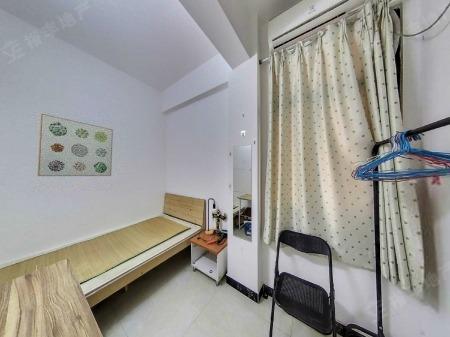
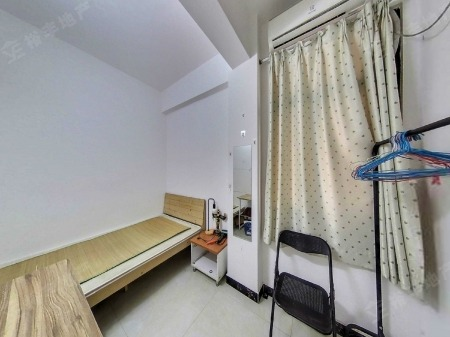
- wall art (81, 149)
